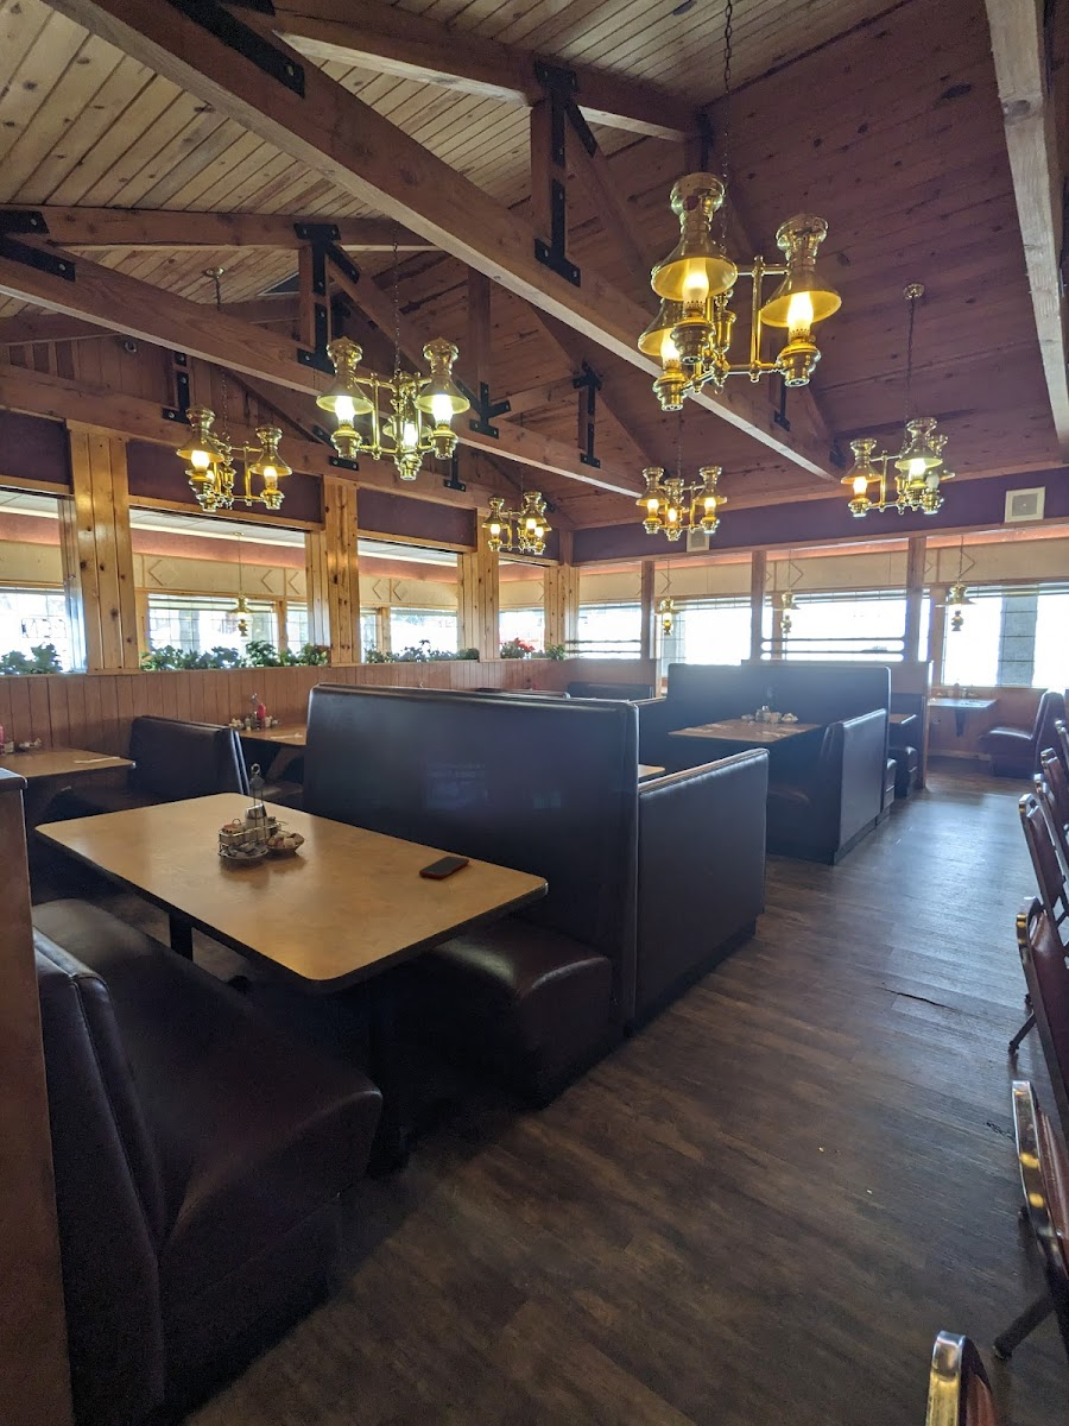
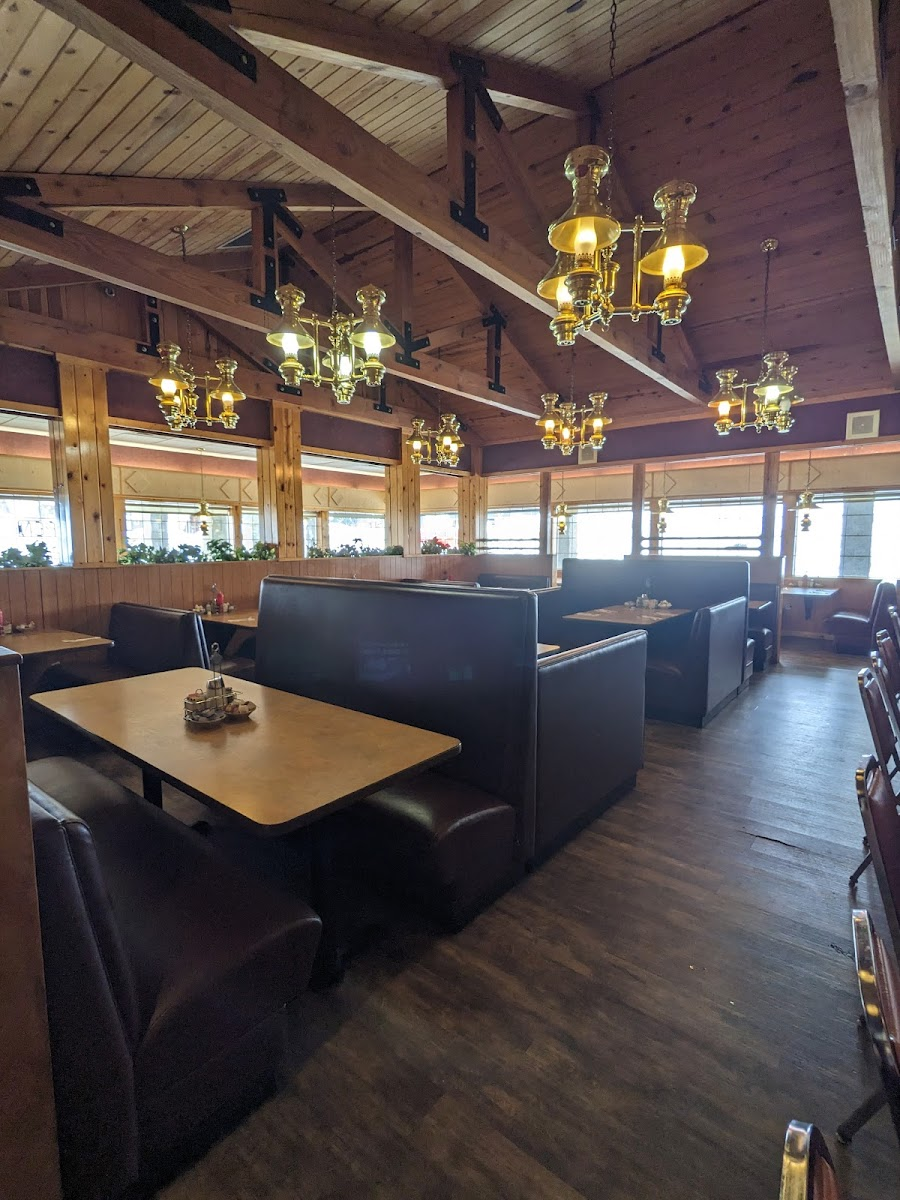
- cell phone (444, 866)
